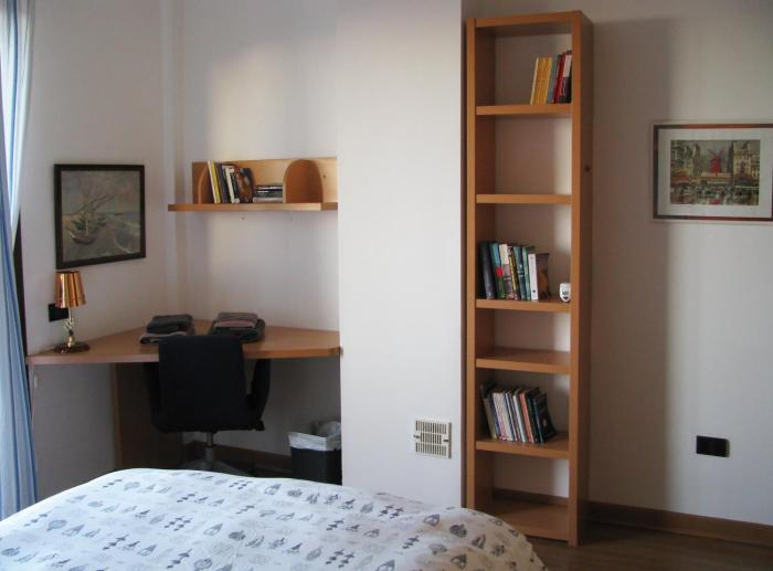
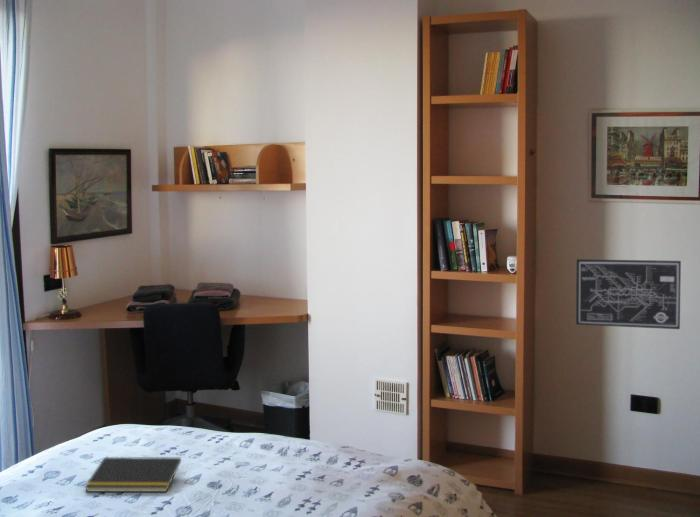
+ notepad (134, 473)
+ wall art (627, 293)
